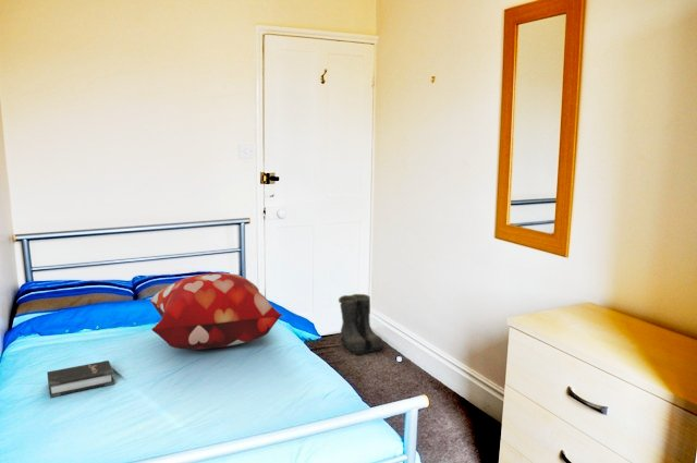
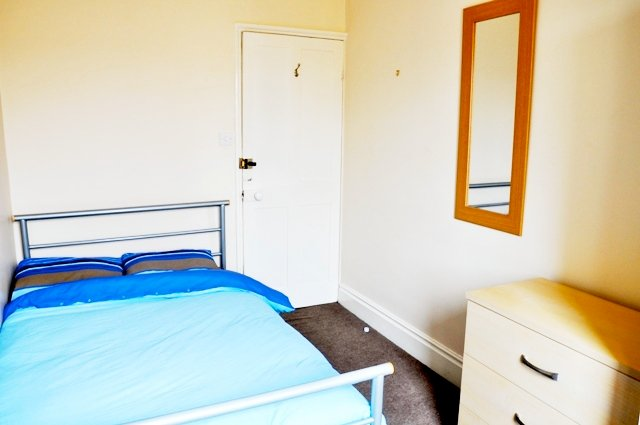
- hardback book (81, 377)
- boots (359, 321)
- decorative pillow (213, 307)
